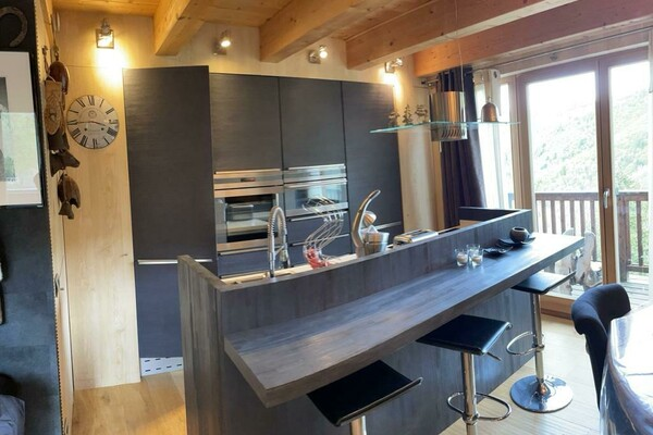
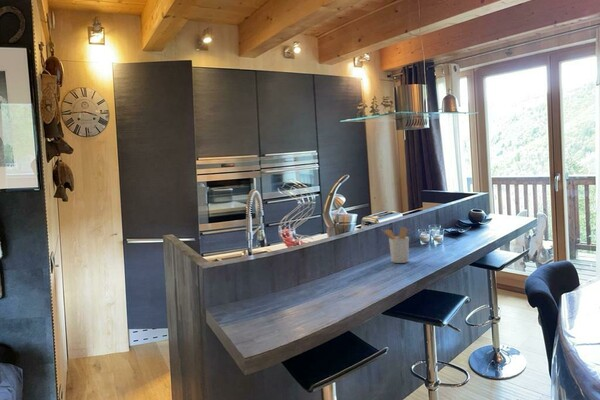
+ utensil holder (394, 244)
